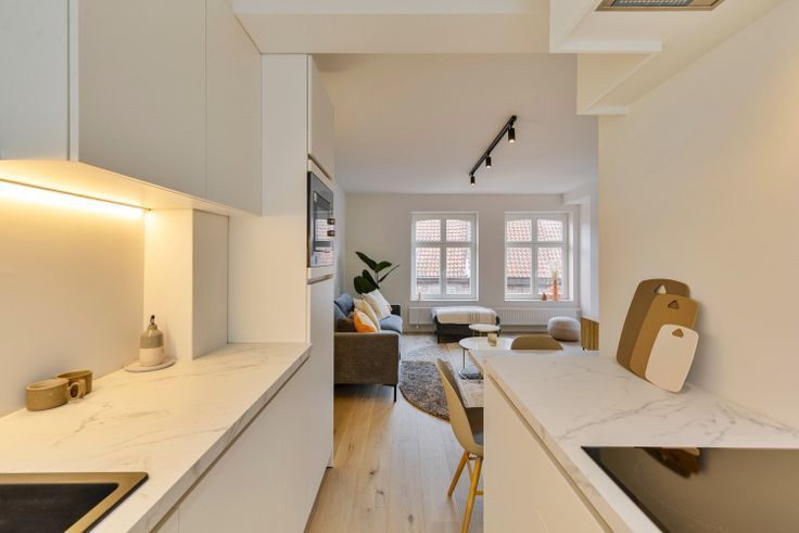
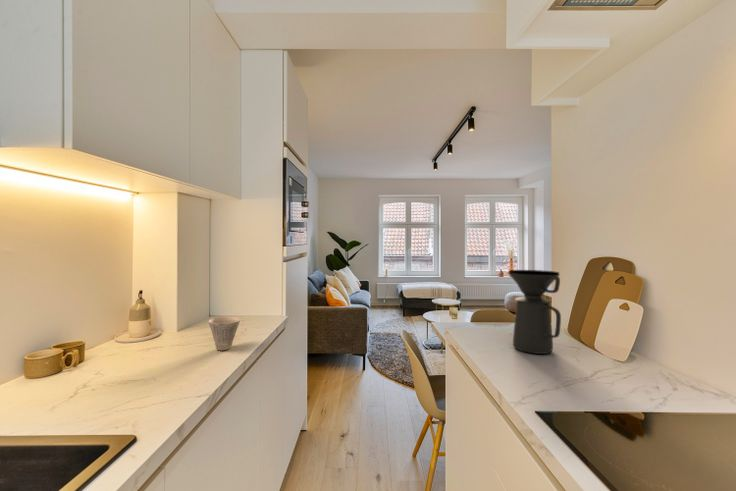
+ coffee maker (532, 310)
+ cup (224, 333)
